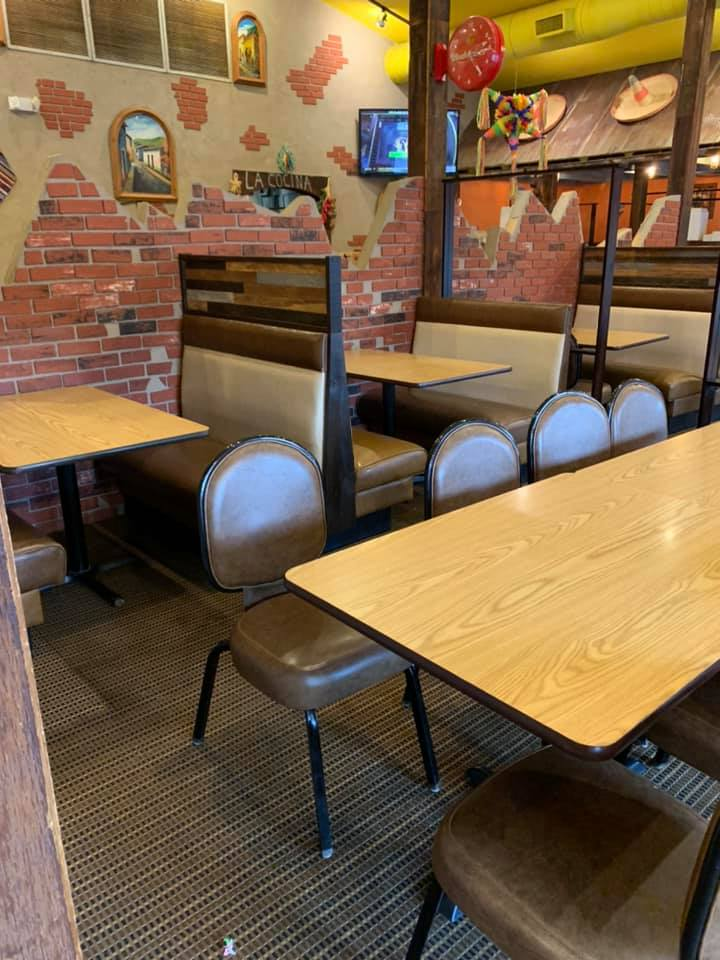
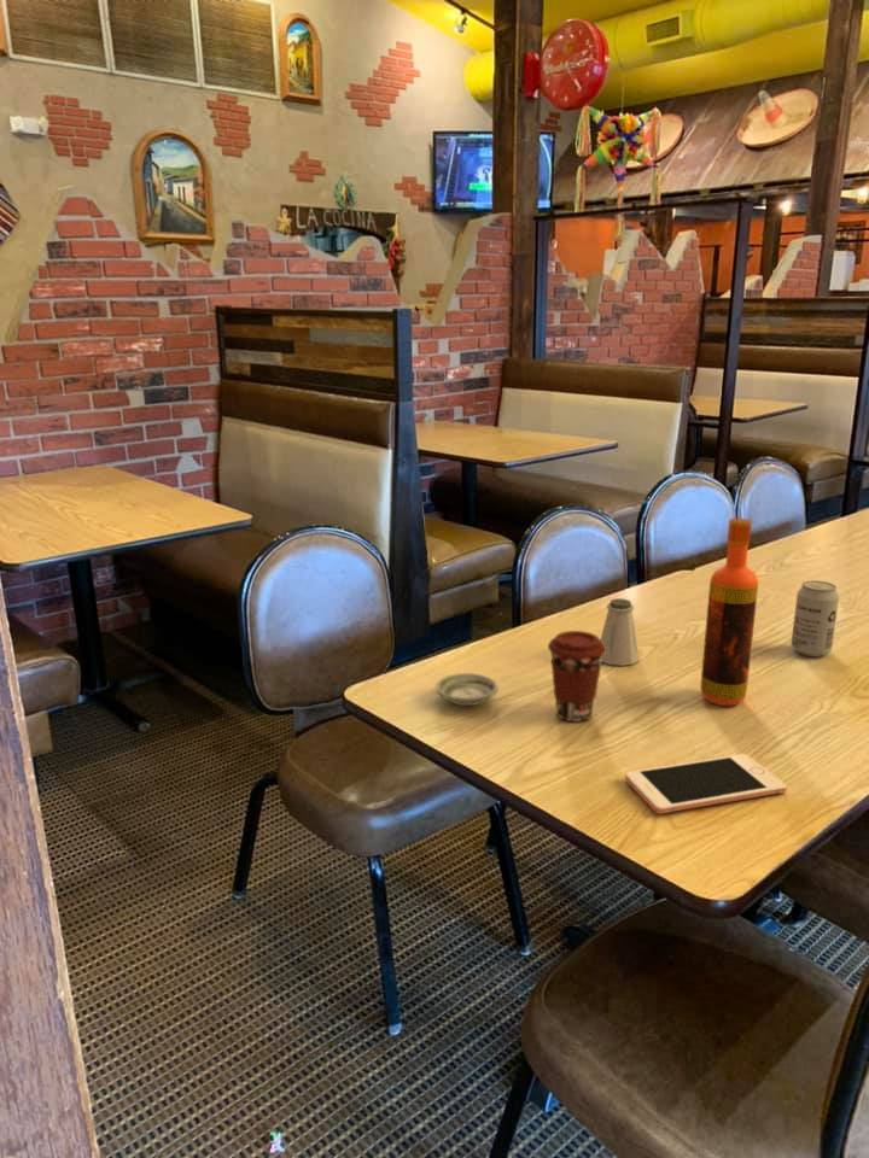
+ coffee cup (575, 676)
+ hot sauce (730, 612)
+ beverage can (815, 618)
+ cell phone (704, 782)
+ saucer (466, 691)
+ saltshaker (618, 630)
